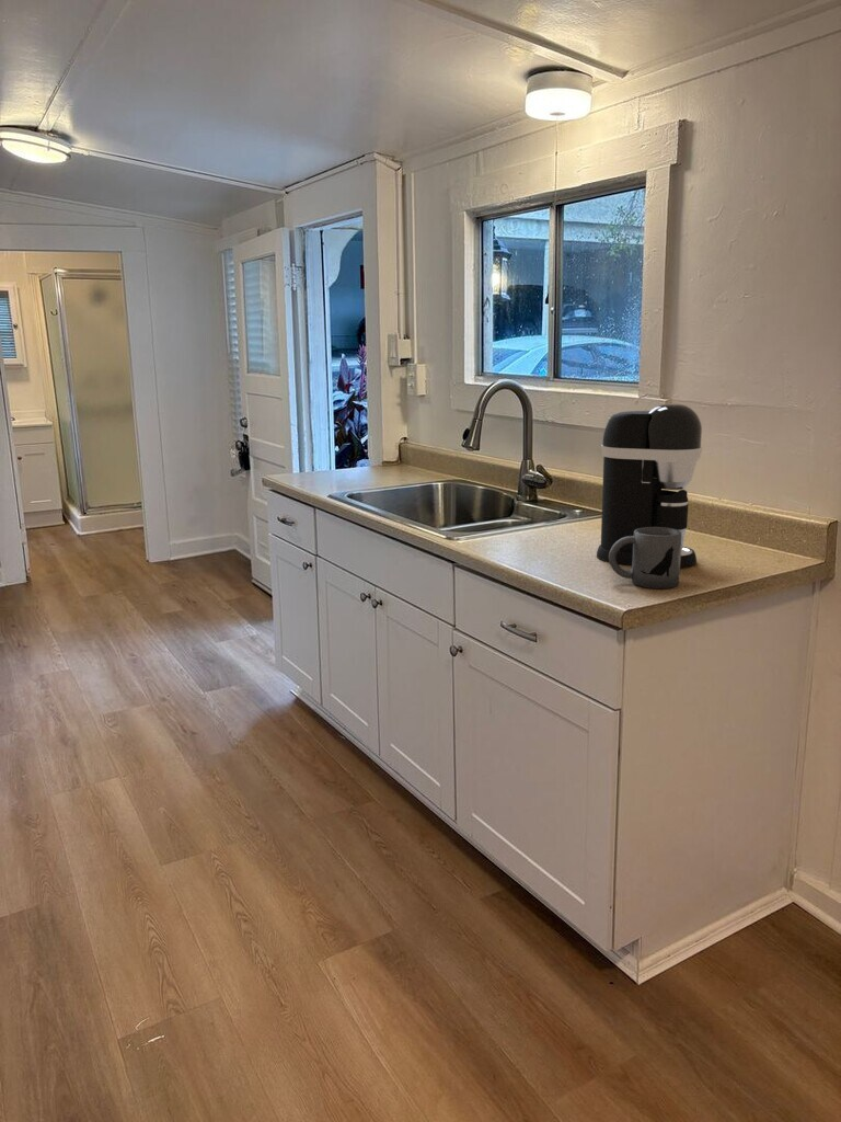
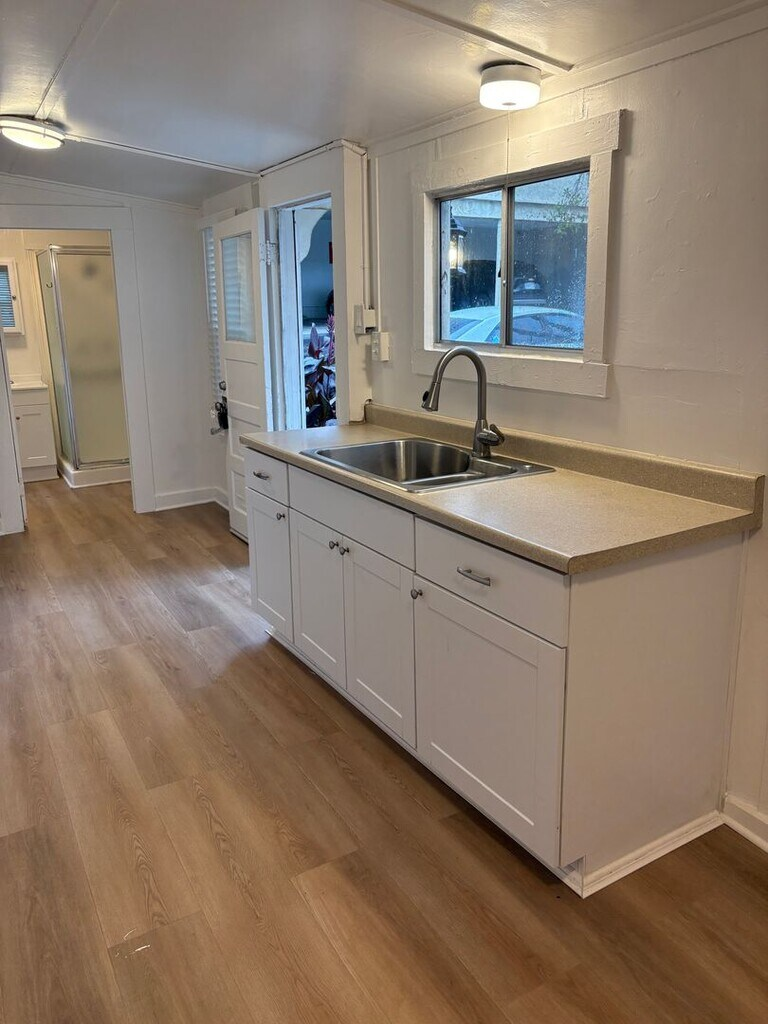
- coffee maker (648, 482)
- mug (647, 557)
